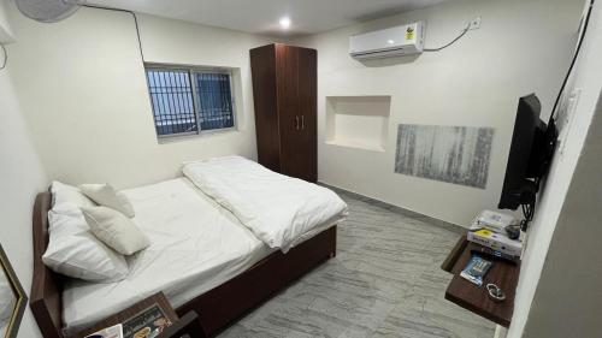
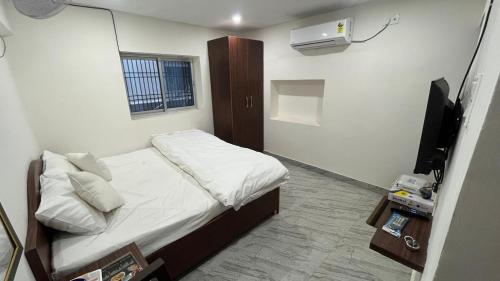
- wall art (437, 153)
